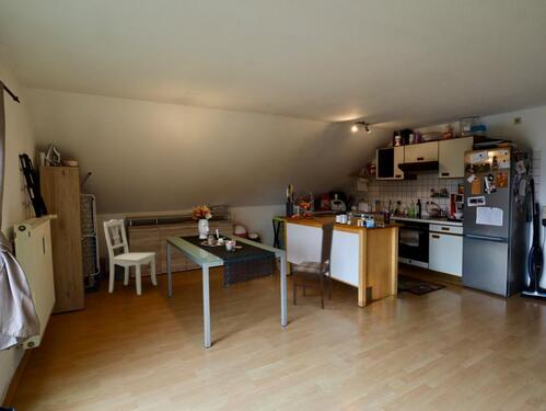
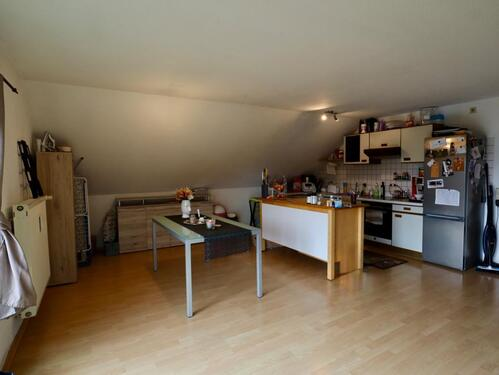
- dining chair (314, 262)
- dining chair (130, 254)
